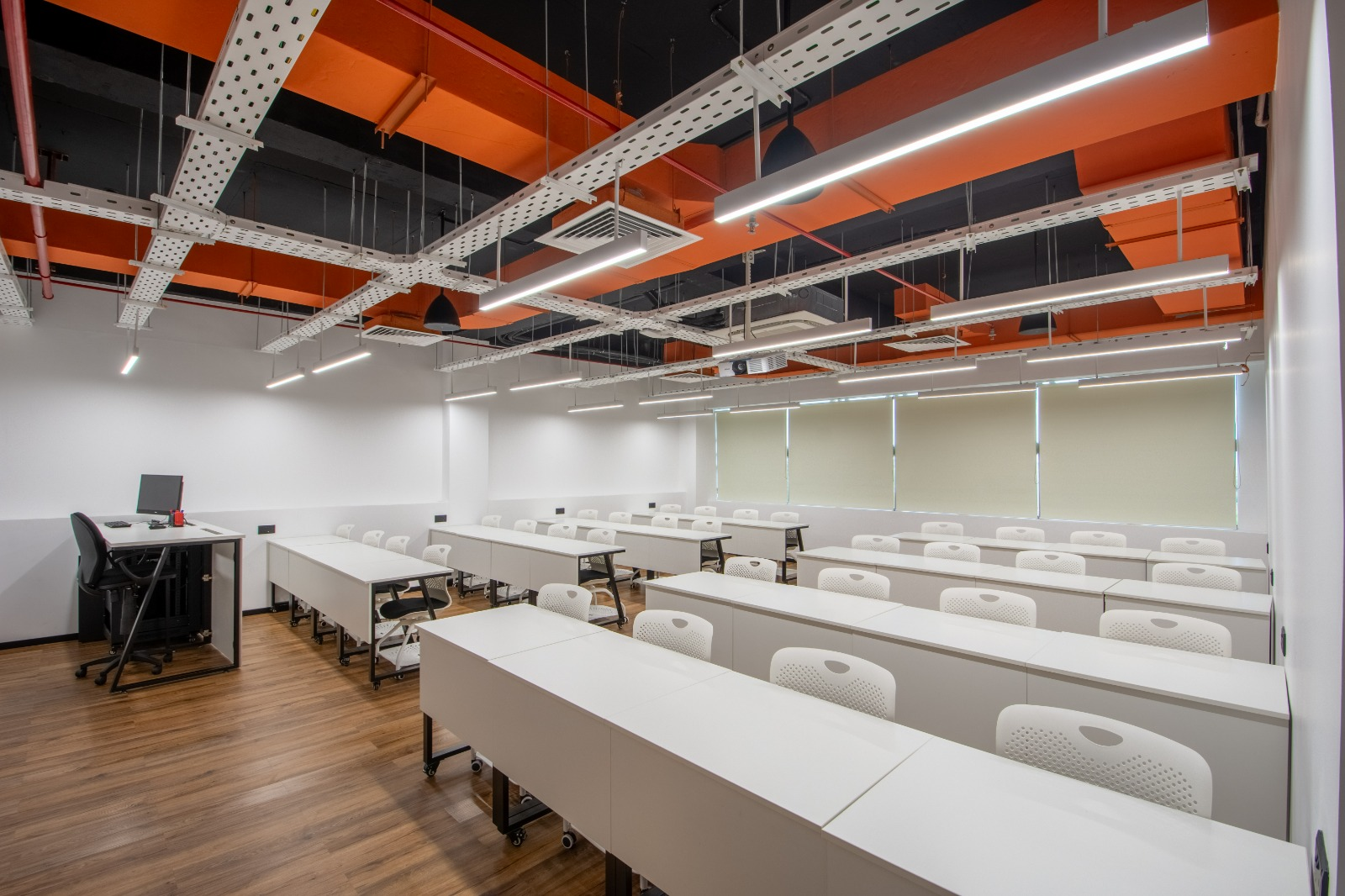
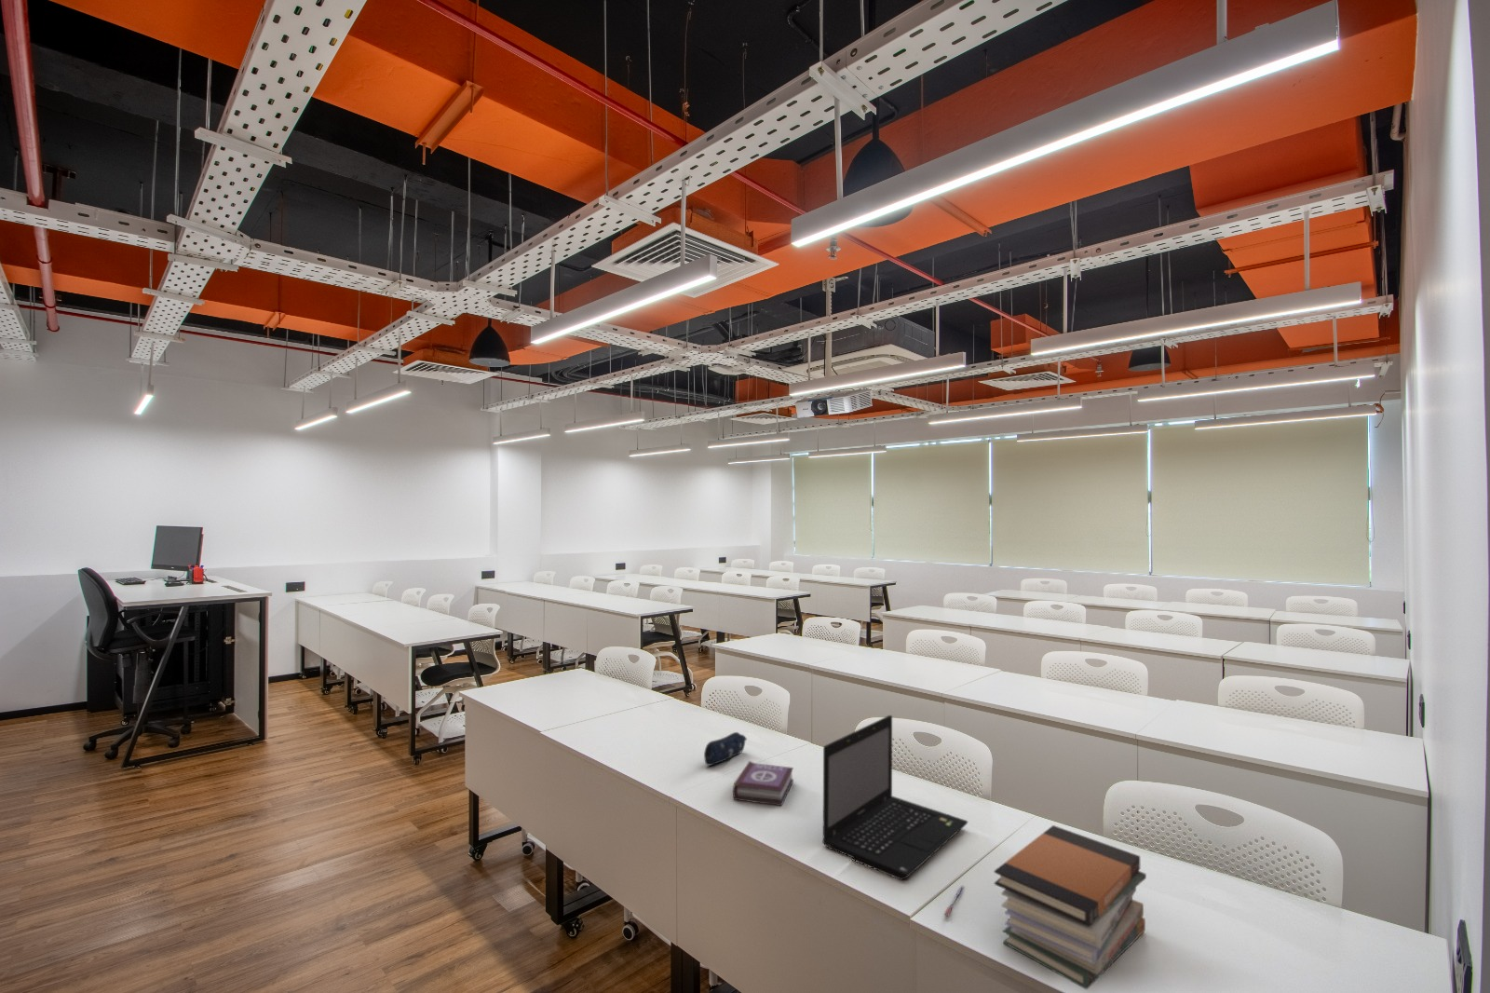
+ book (763, 781)
+ pencil case (725, 748)
+ laptop (891, 788)
+ book stack (1071, 900)
+ pen (955, 898)
